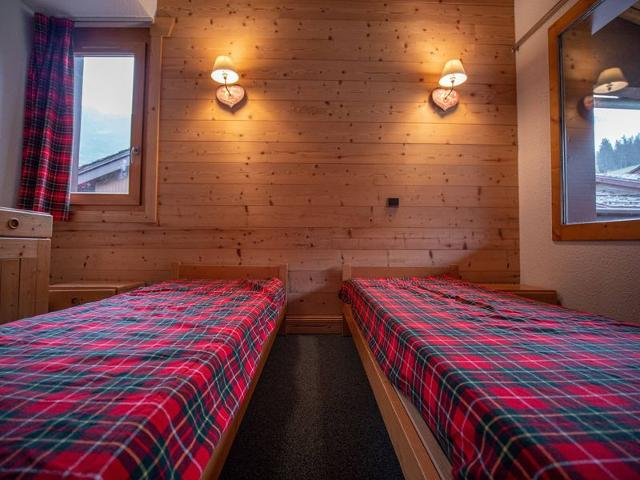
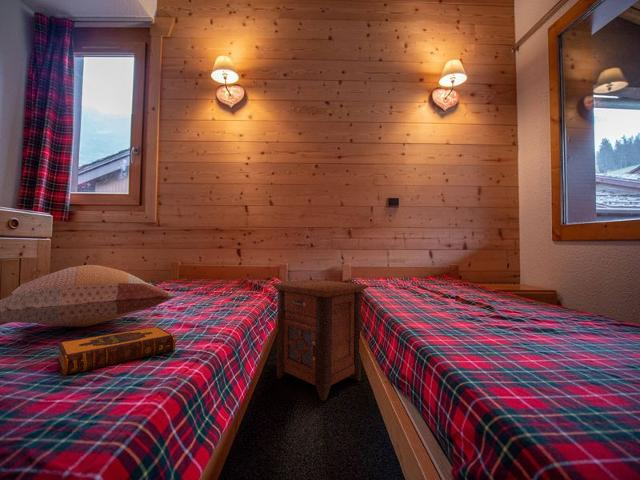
+ hardback book (118, 347)
+ decorative pillow (91, 294)
+ nightstand (319, 331)
